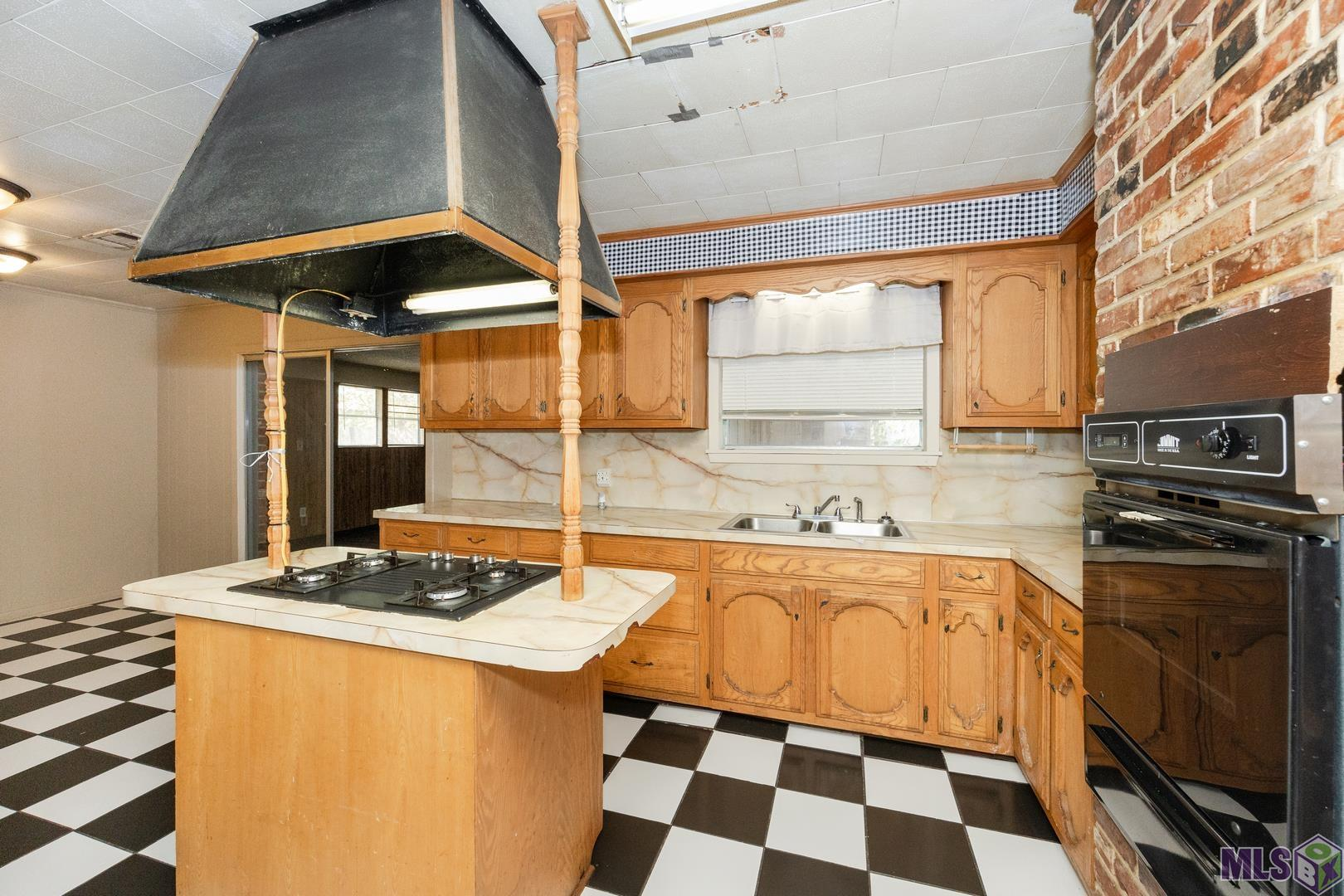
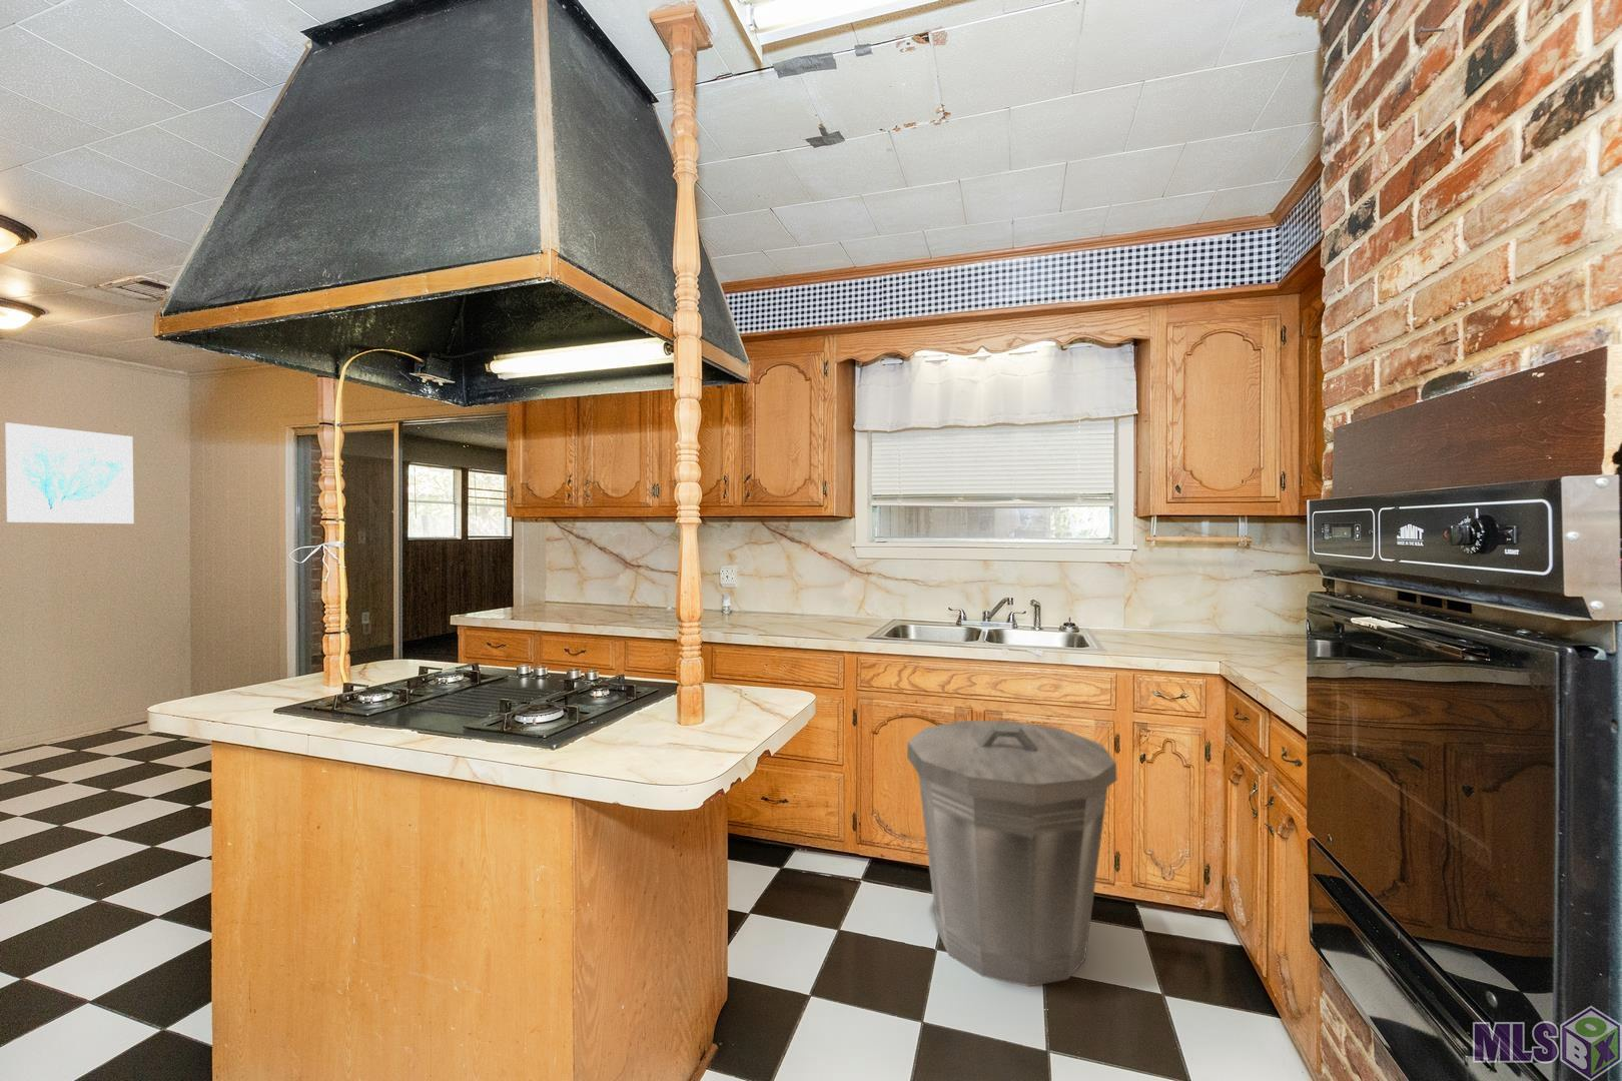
+ wall art (74, 477)
+ trash can (1008, 831)
